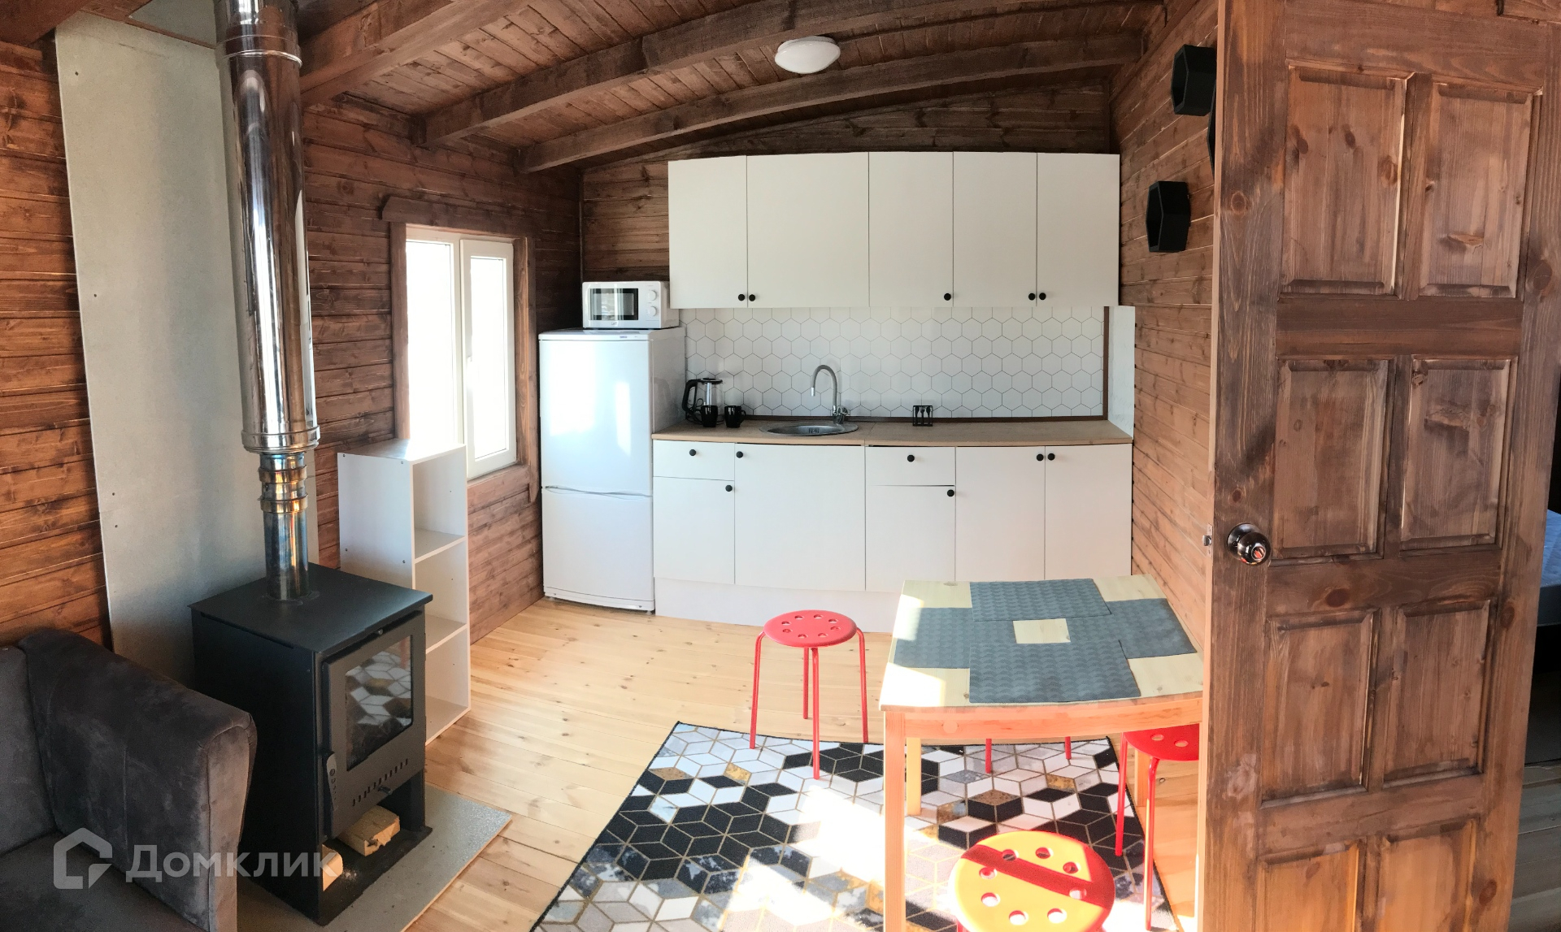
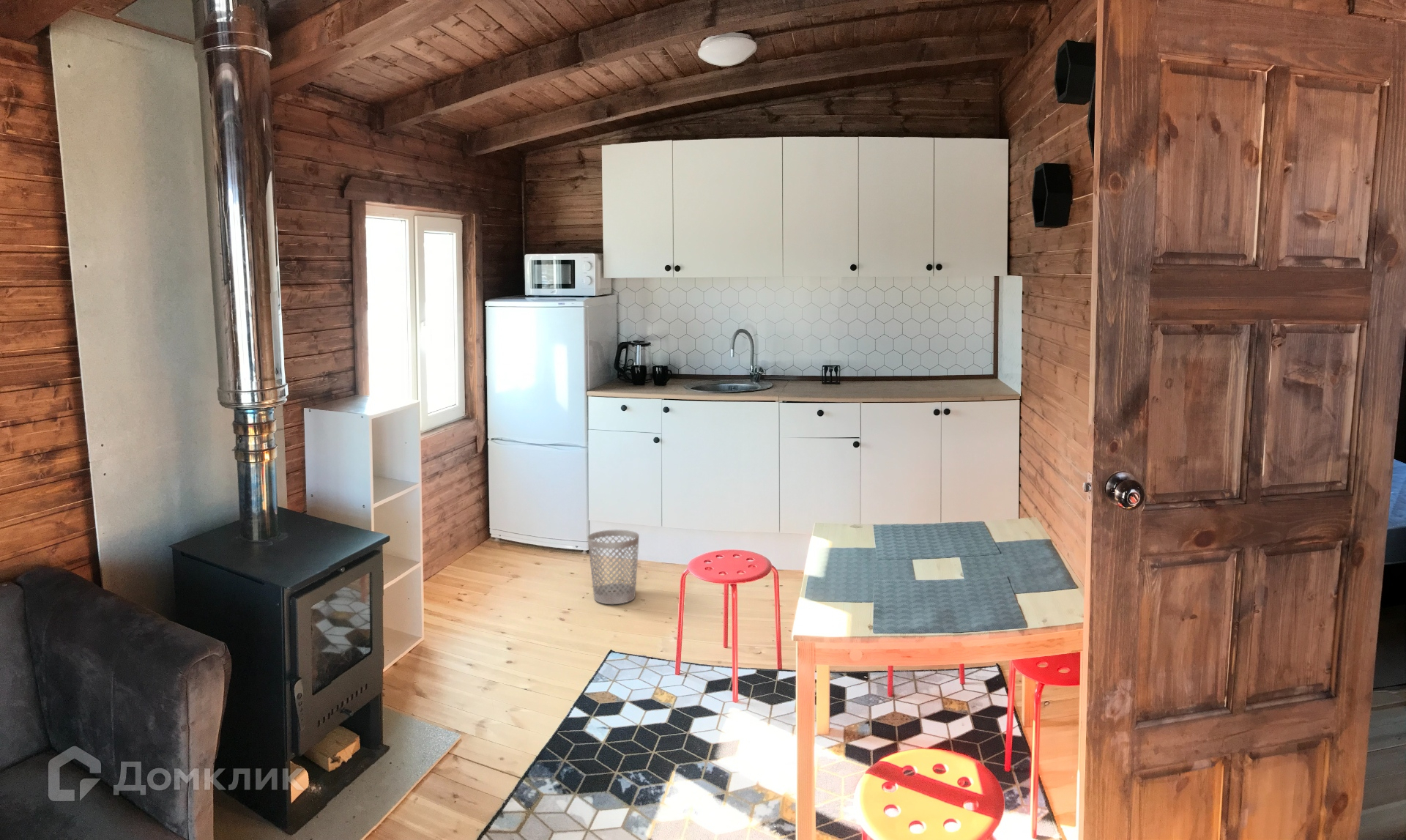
+ wastebasket (614, 567)
